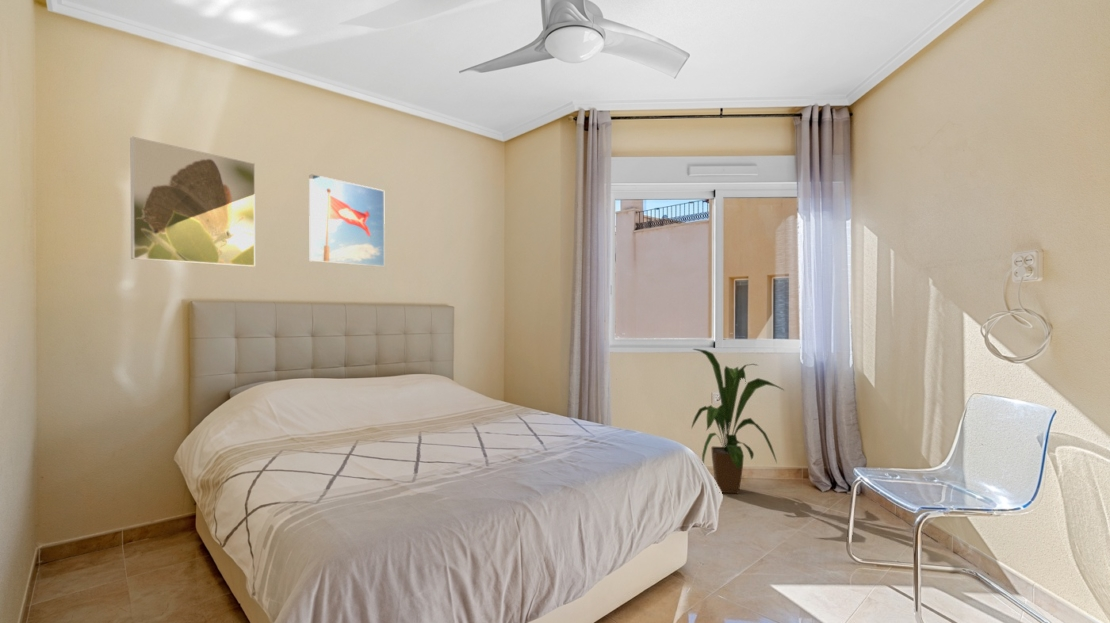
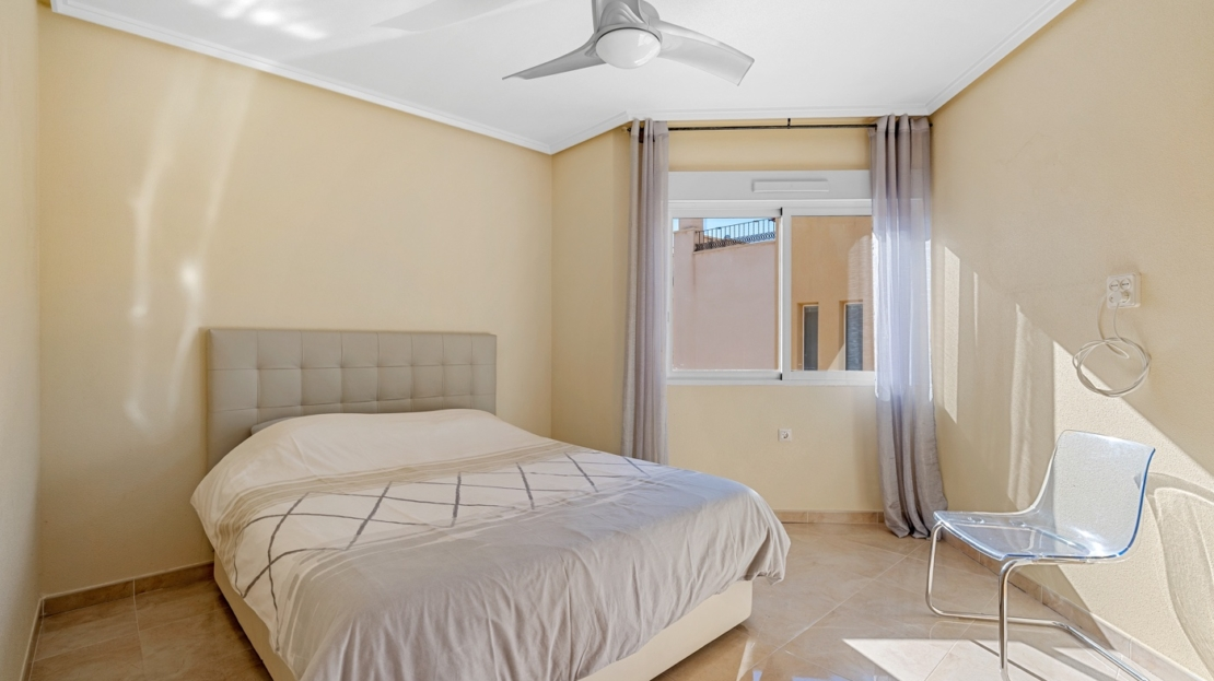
- house plant (738, 418)
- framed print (197, 207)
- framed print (349, 223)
